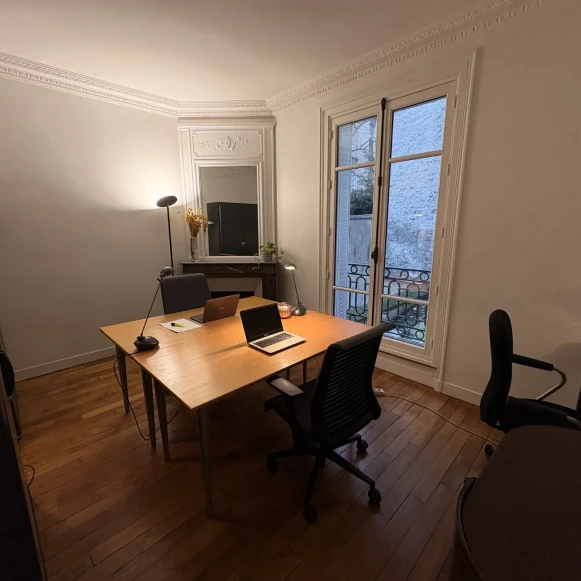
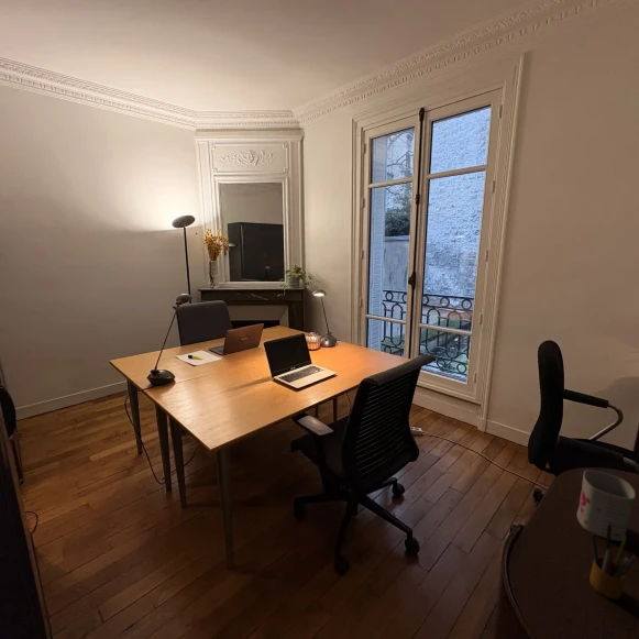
+ pencil box (608, 560)
+ mug (602, 499)
